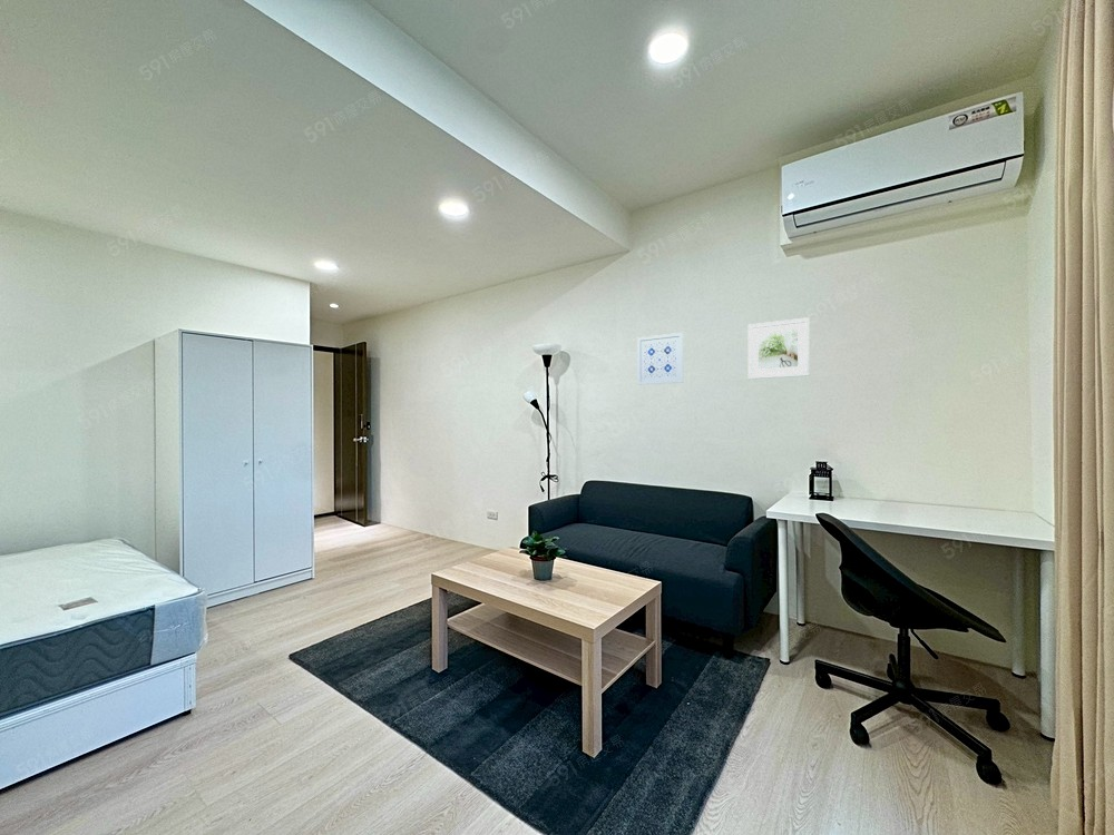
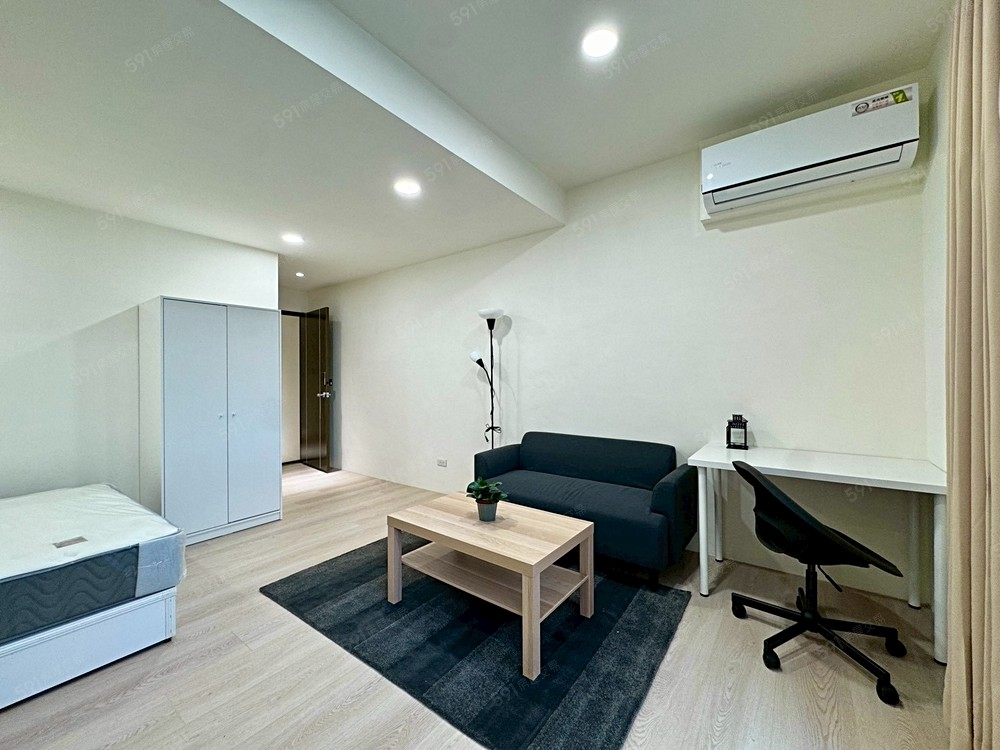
- wall art (659, 360)
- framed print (778, 348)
